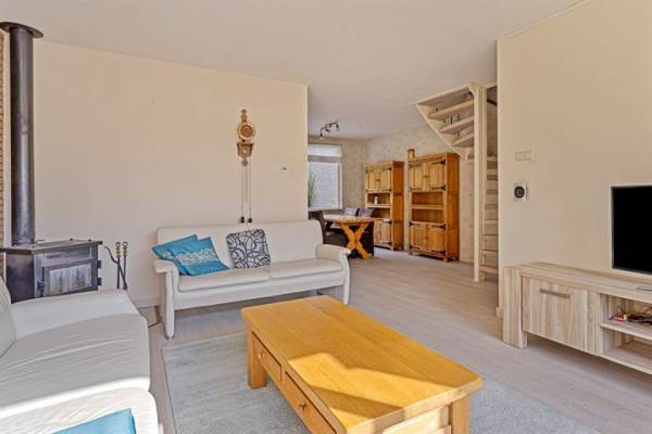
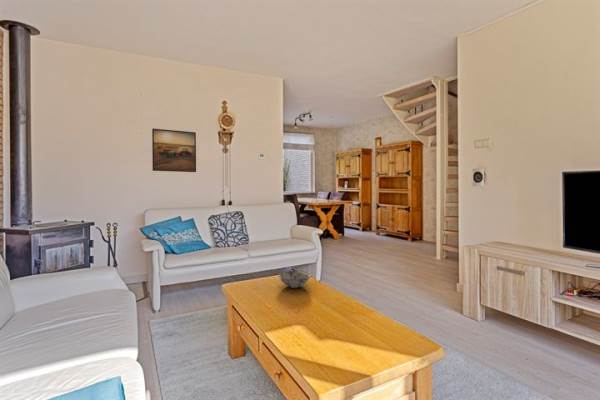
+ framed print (174, 151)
+ decorative bowl (294, 280)
